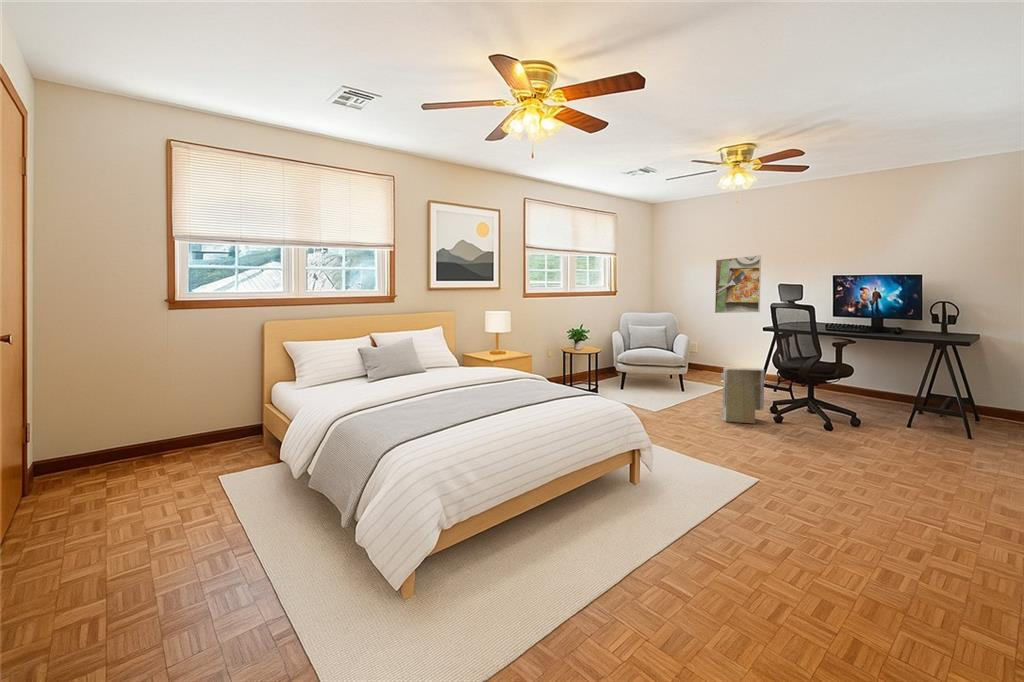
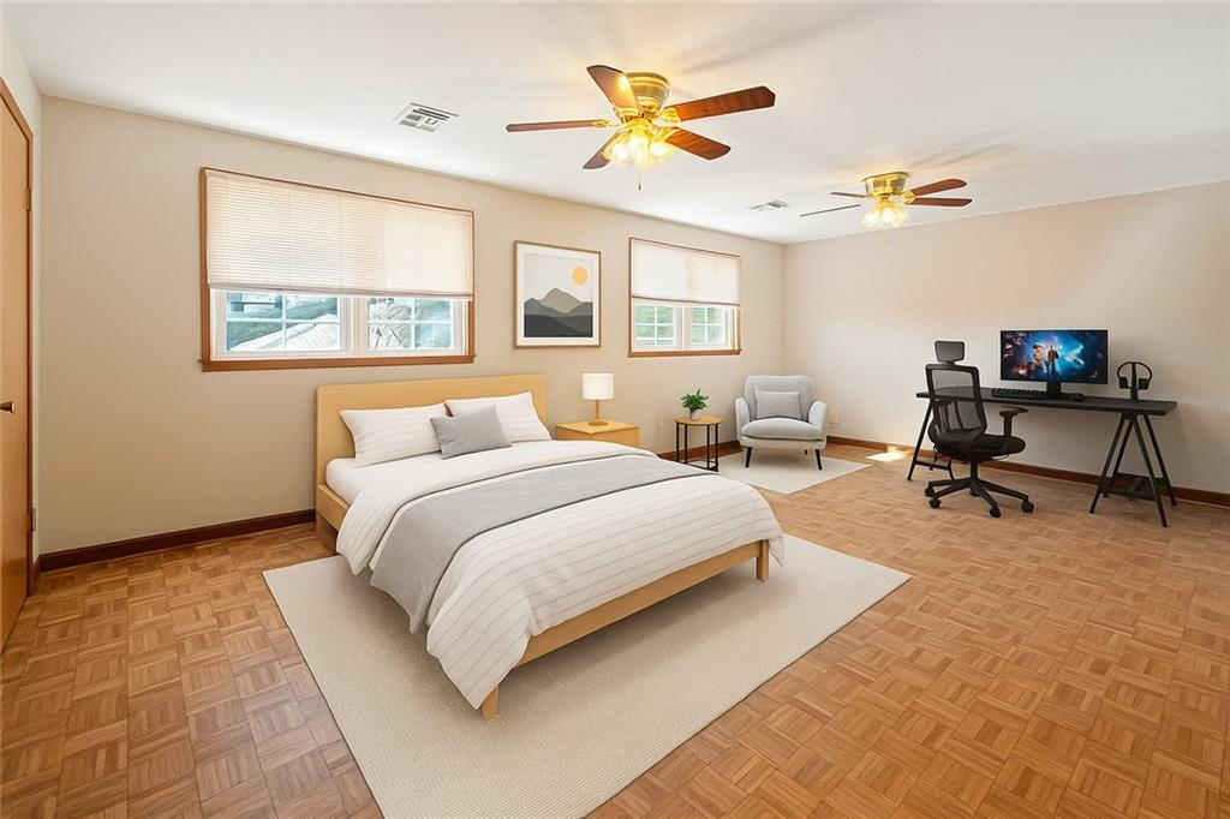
- air purifier (742, 394)
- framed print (737, 285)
